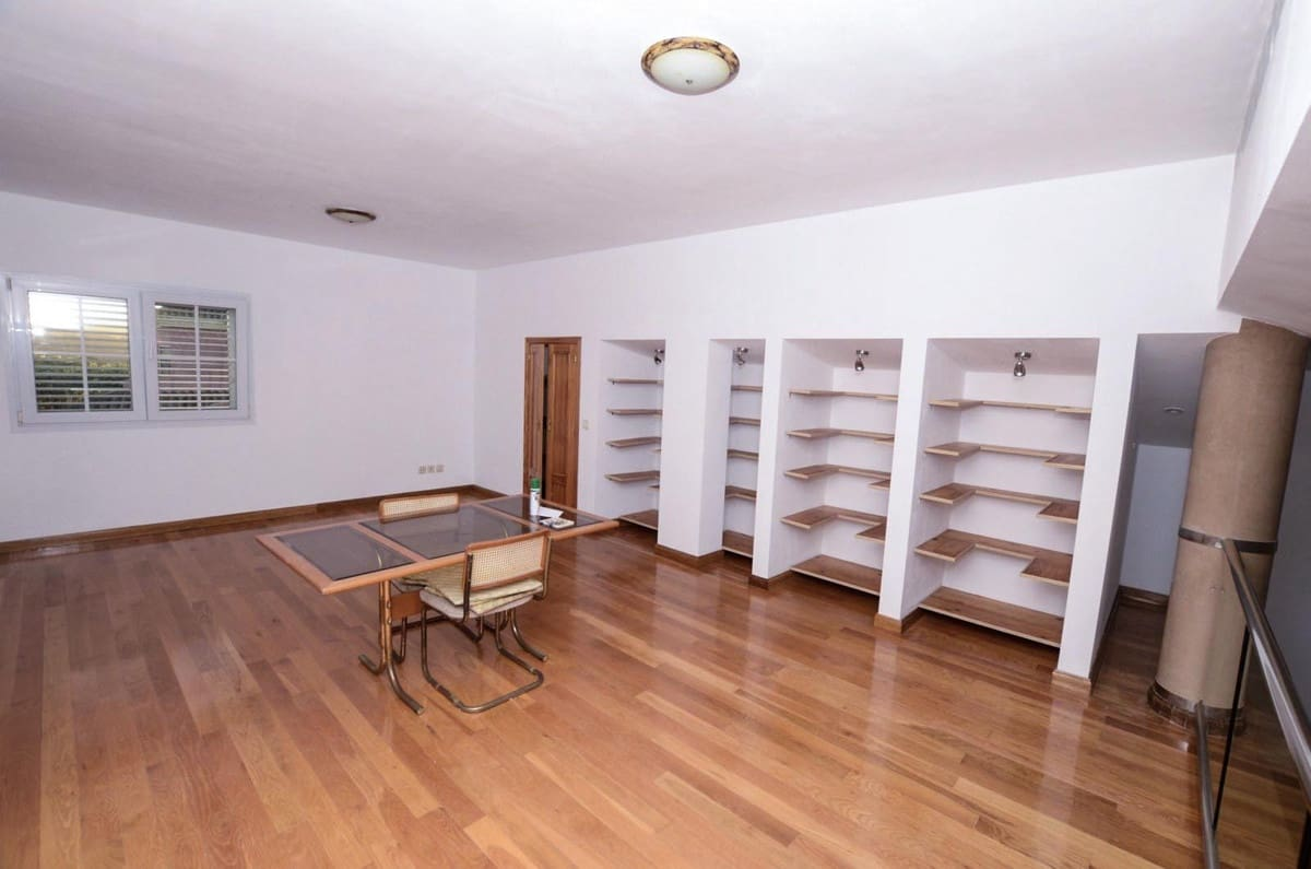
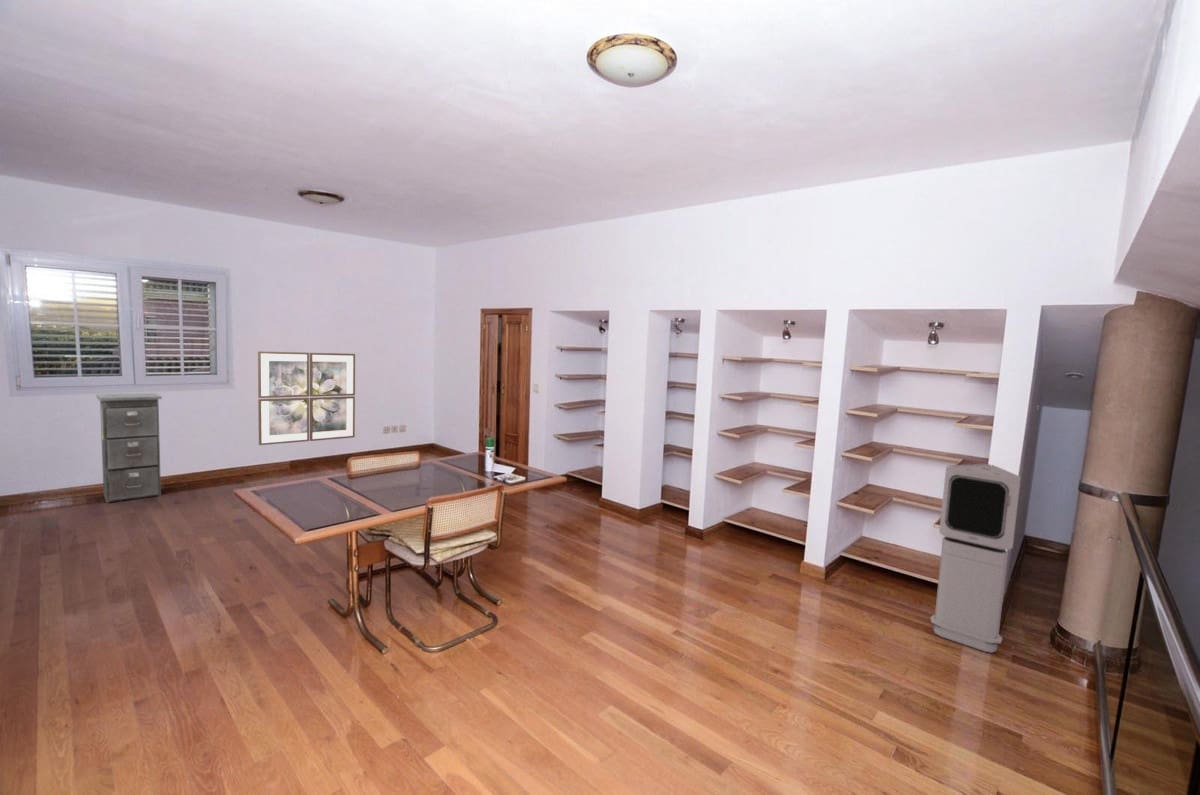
+ wall art (308, 396)
+ air purifier (976, 552)
+ filing cabinet (131, 446)
